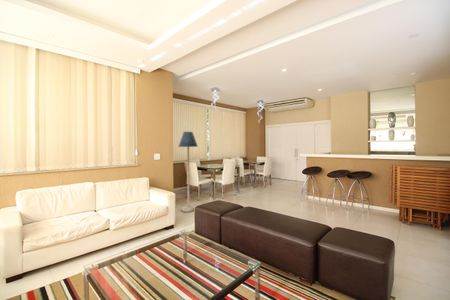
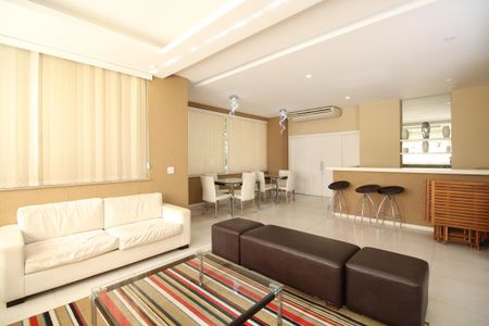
- floor lamp (188, 170)
